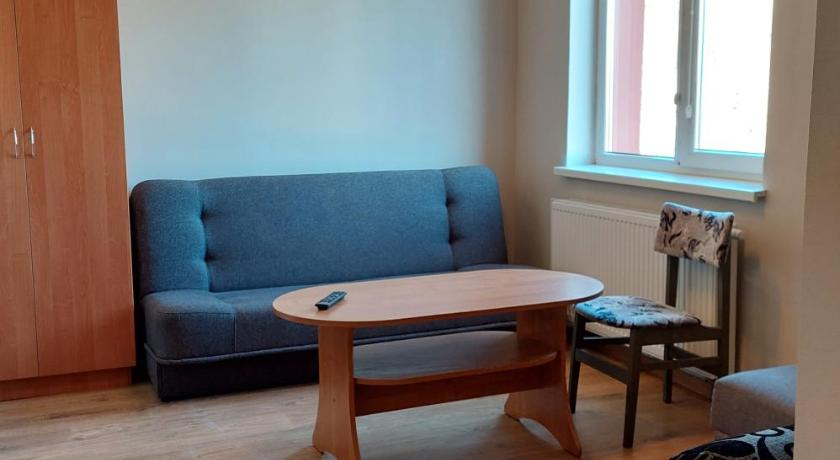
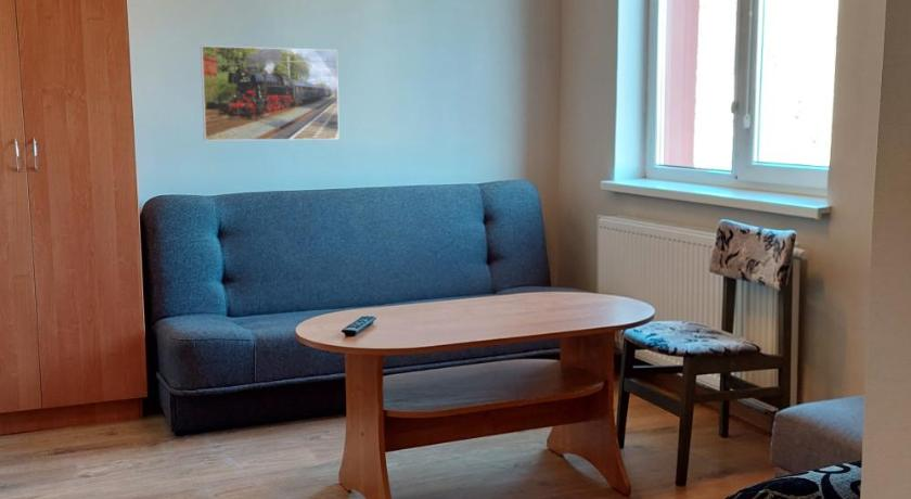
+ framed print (271, 93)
